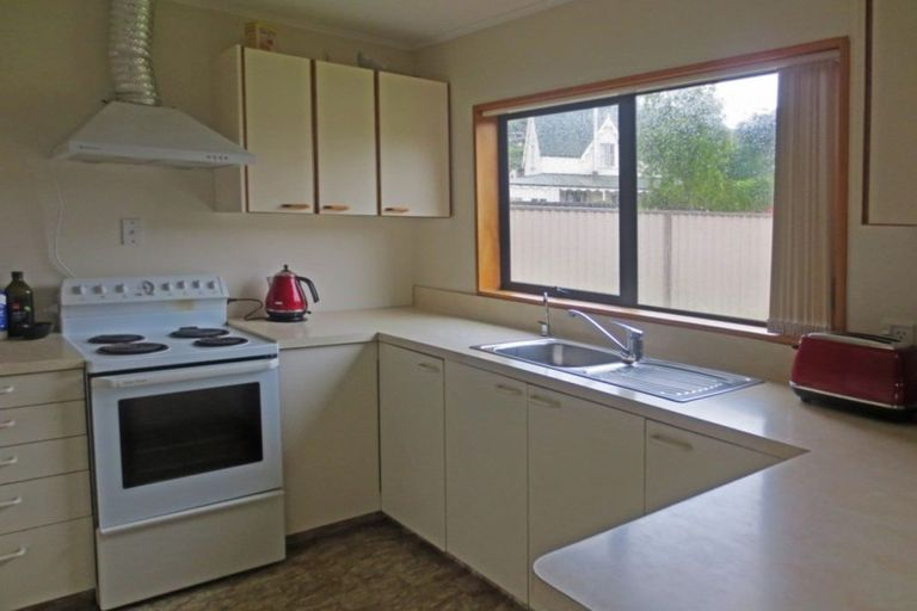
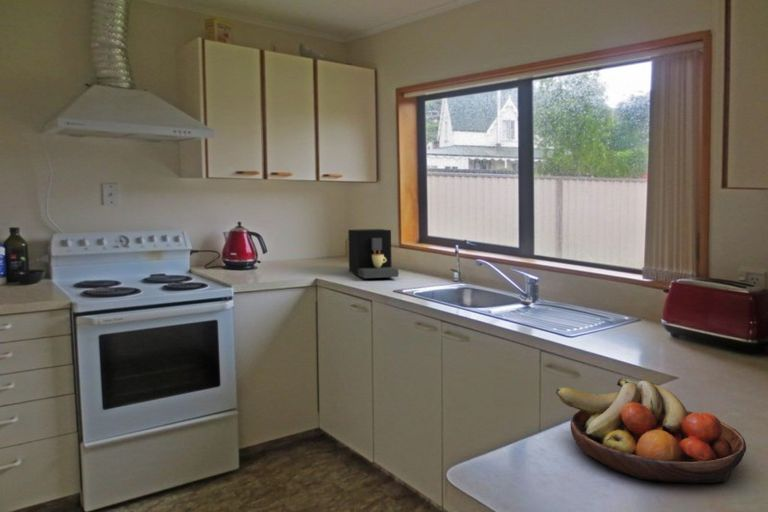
+ coffee maker (372, 252)
+ fruit bowl (652, 422)
